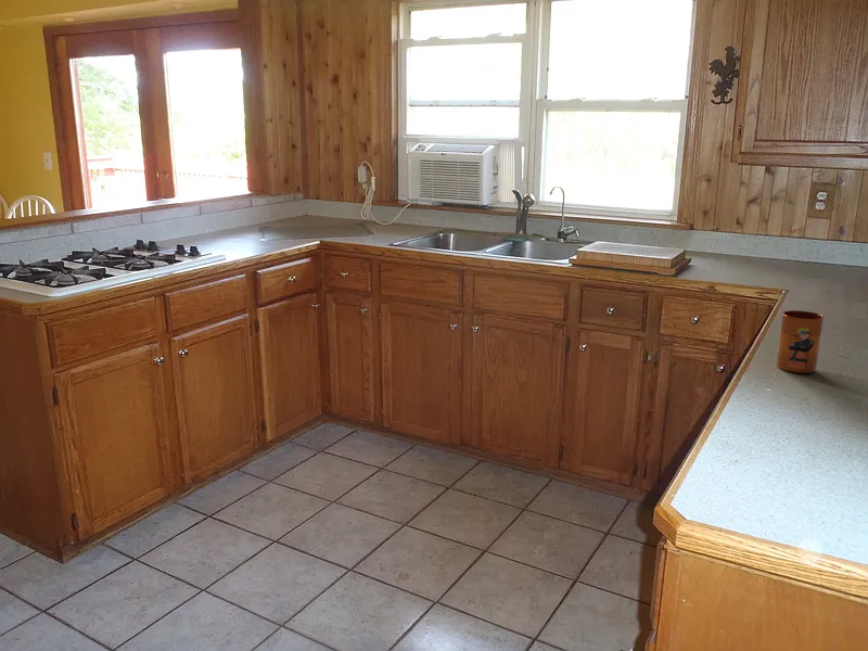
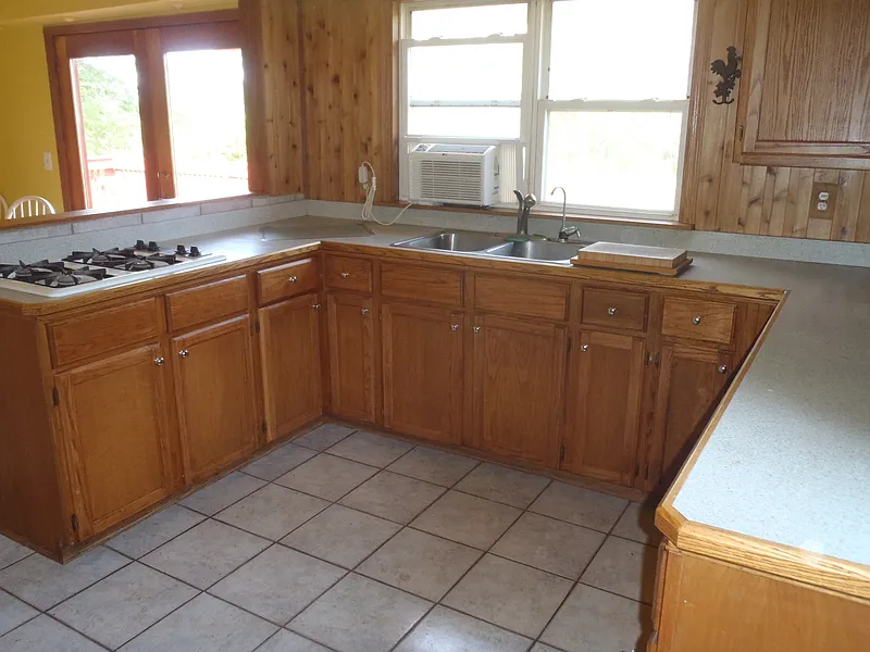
- mug (799, 339)
